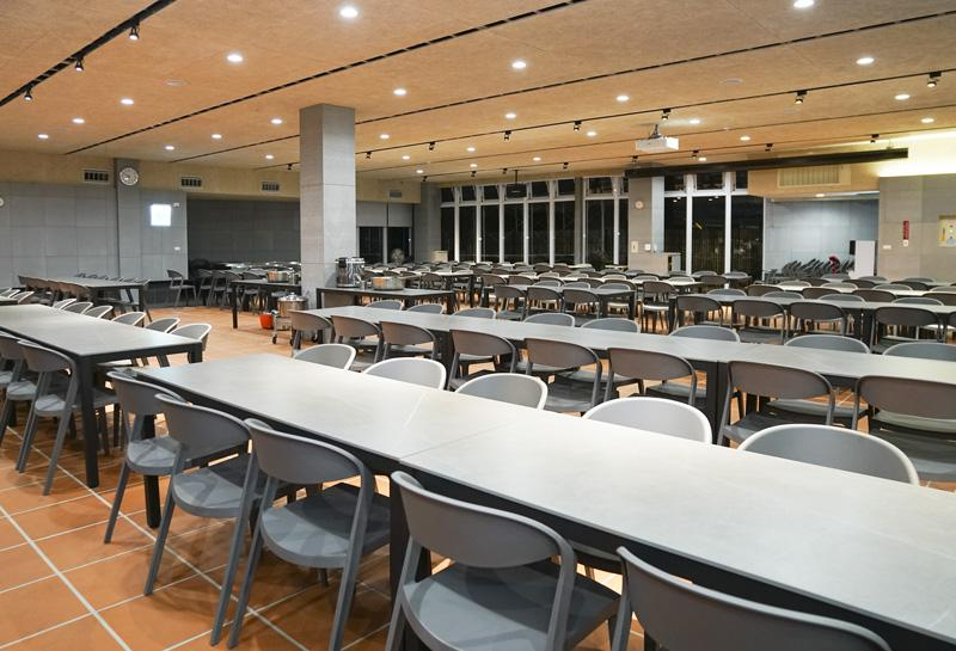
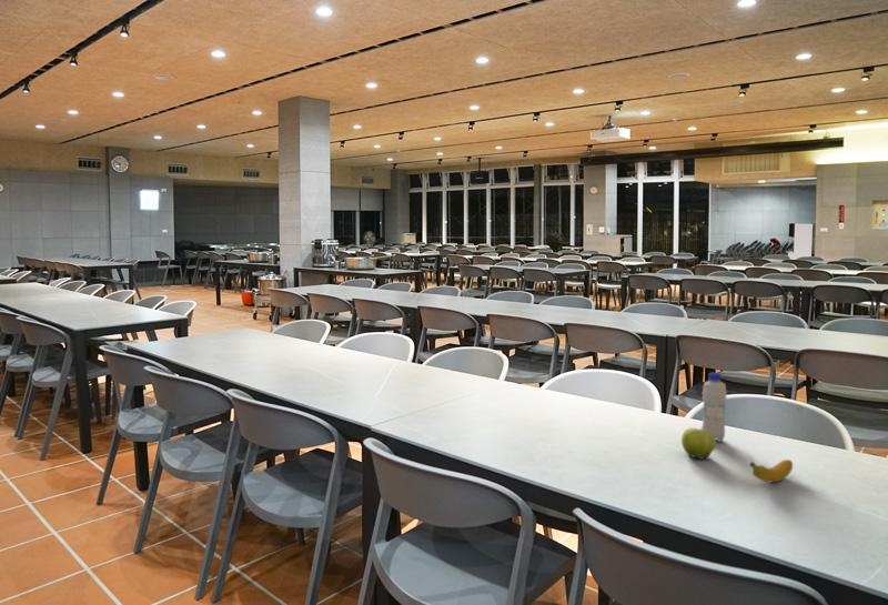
+ fruit (697, 441)
+ bottle (714, 405)
+ banana (770, 468)
